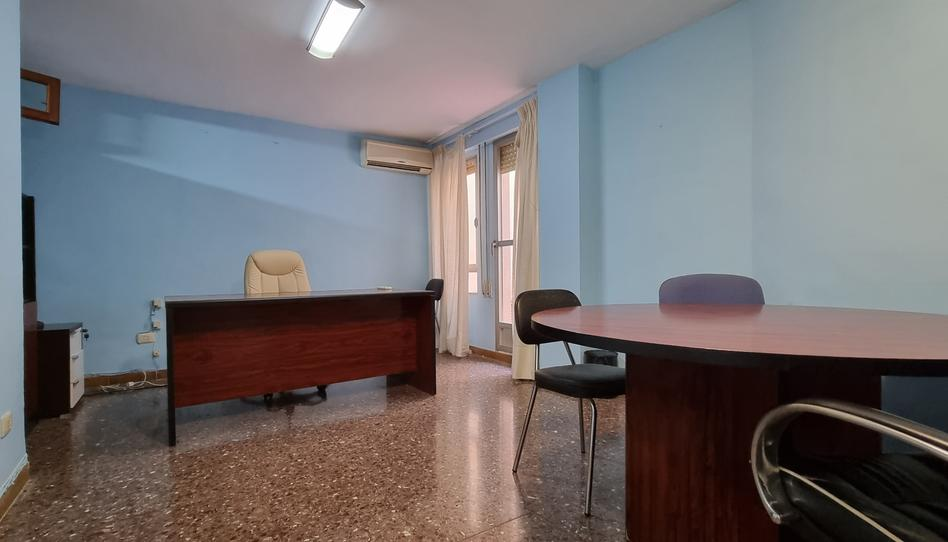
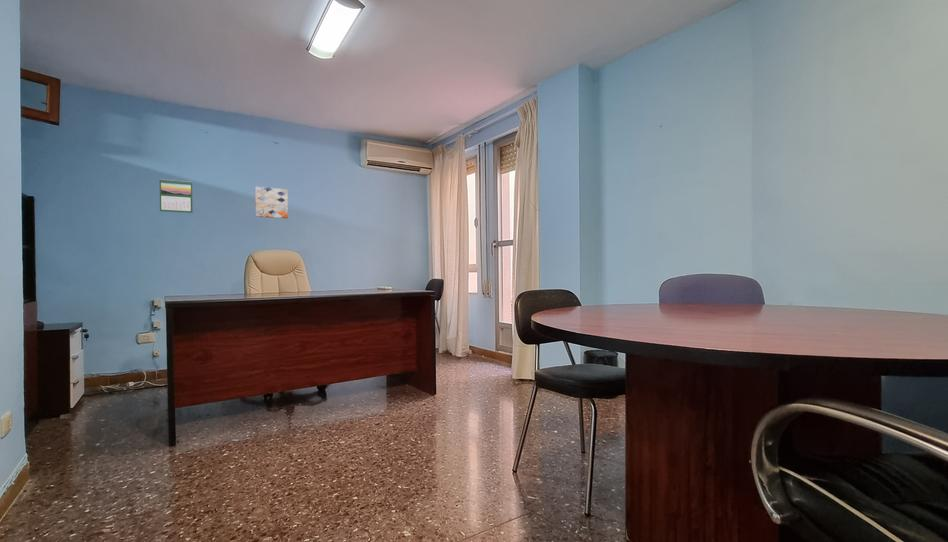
+ calendar (176, 195)
+ wall art (271, 202)
